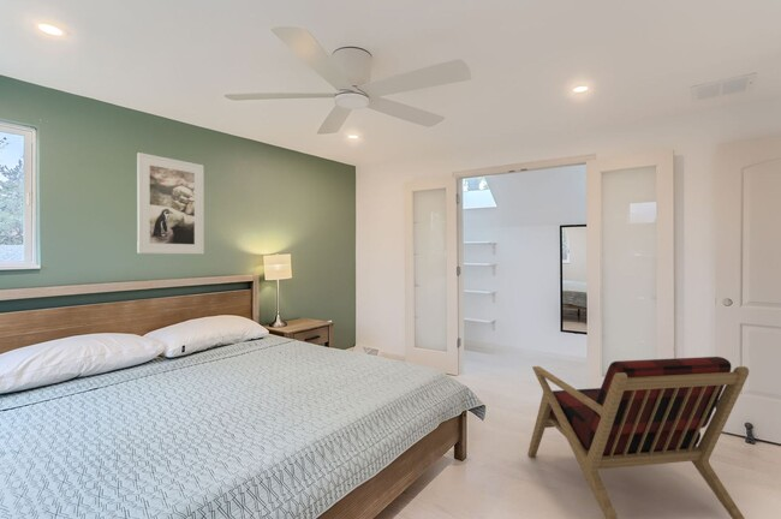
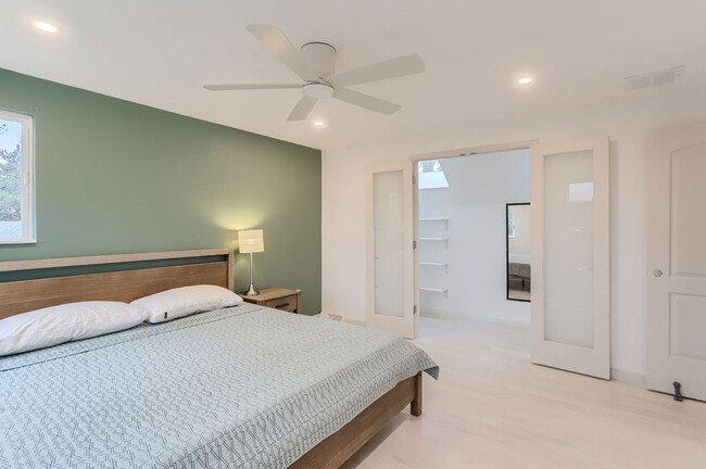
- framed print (172, 205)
- armchair (621, 416)
